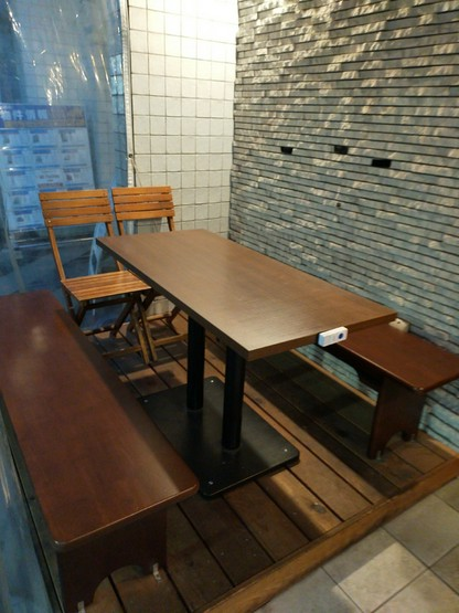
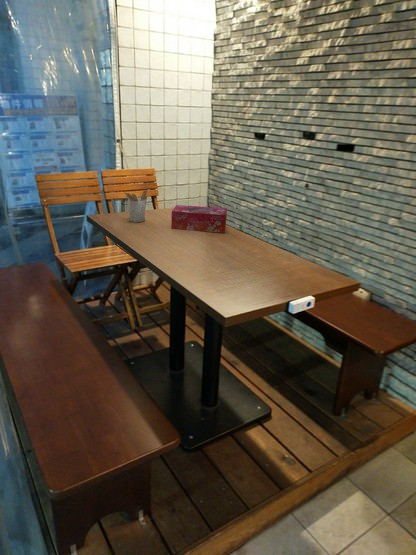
+ tissue box (199, 218)
+ utensil holder (135, 205)
